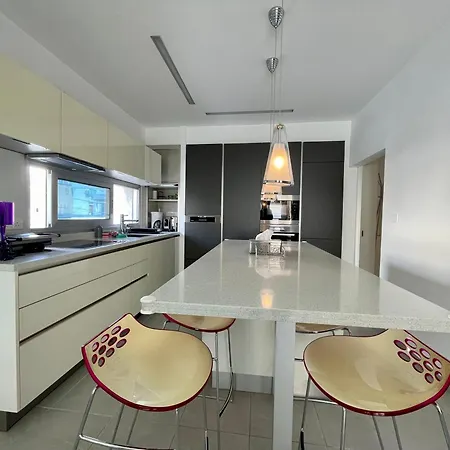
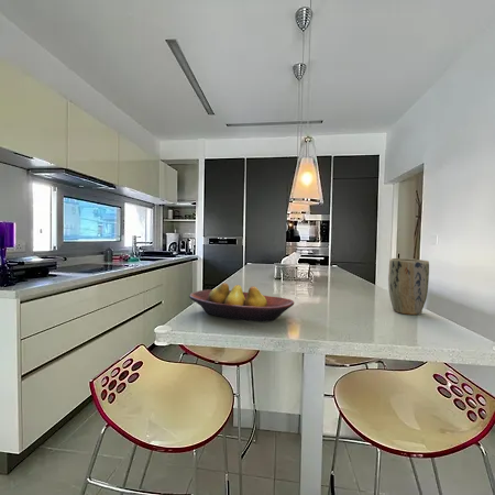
+ fruit bowl (239, 299)
+ plant pot (407, 285)
